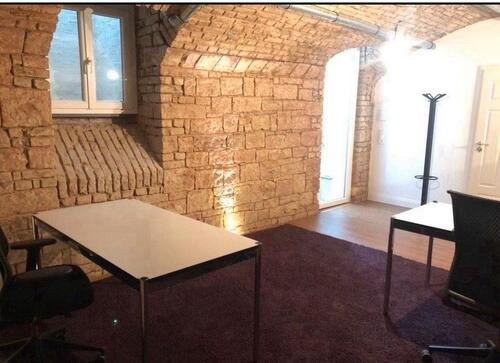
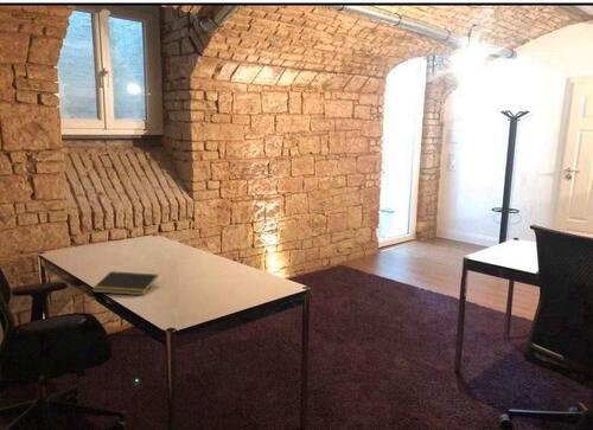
+ notepad (126, 282)
